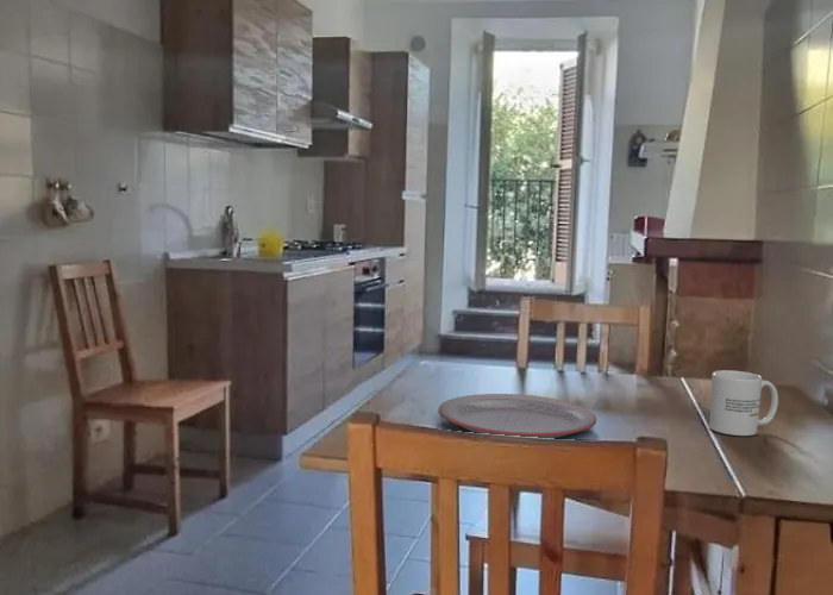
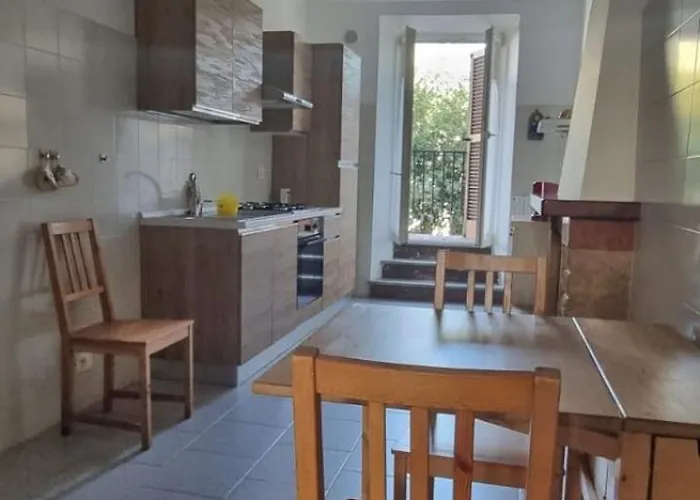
- mug (740, 401)
- plate (515, 418)
